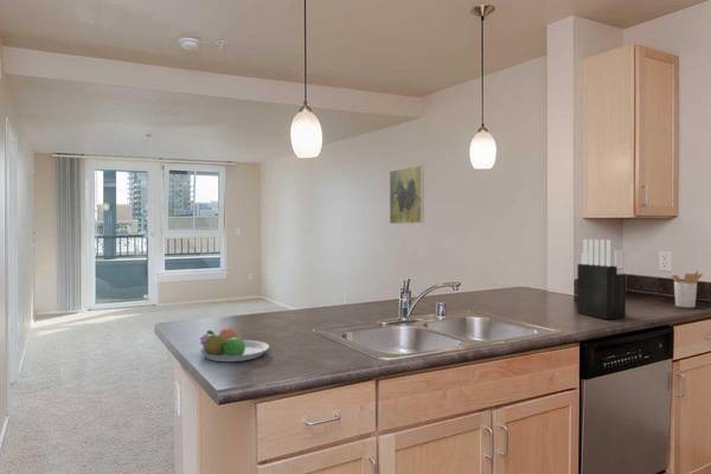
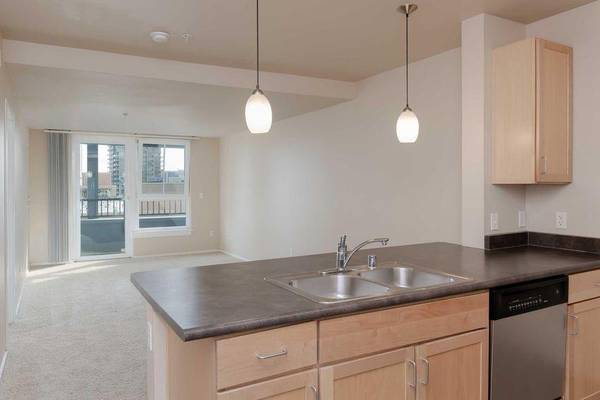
- utensil holder (687, 288)
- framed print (405, 196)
- knife block (602, 277)
- fruit bowl (232, 341)
